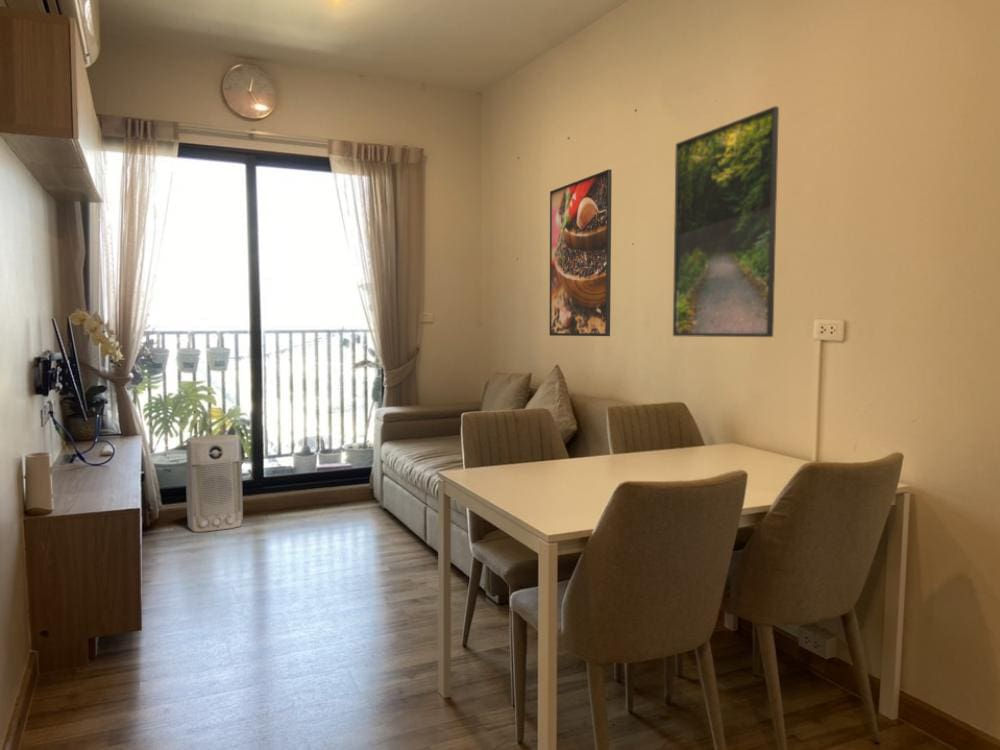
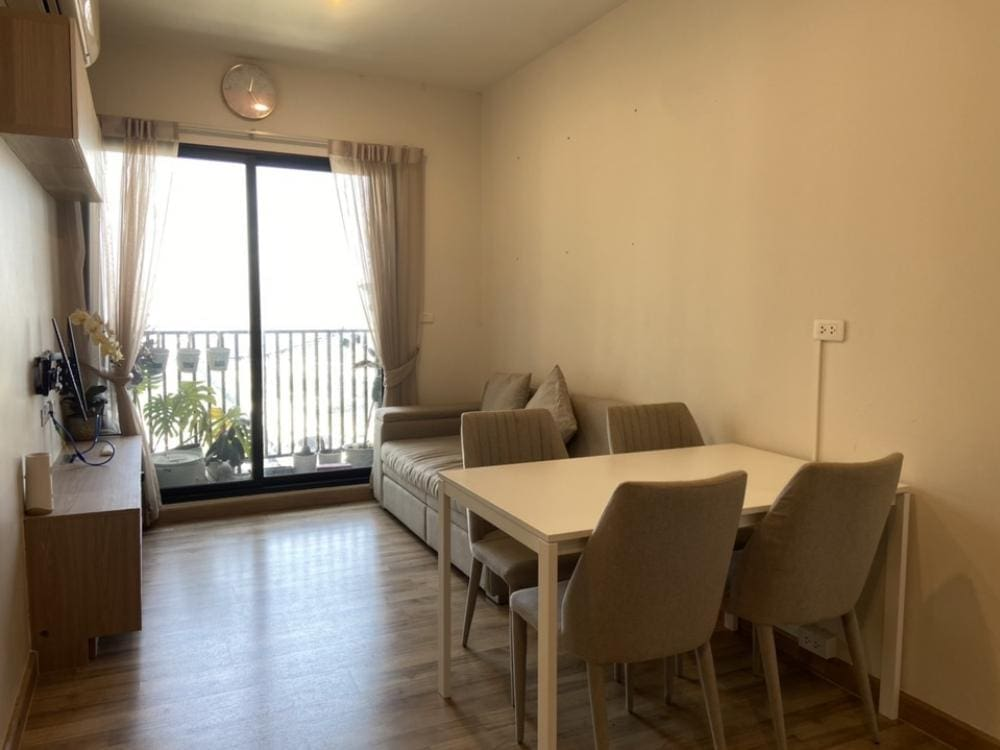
- air purifier (214, 480)
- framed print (720, 232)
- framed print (578, 259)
